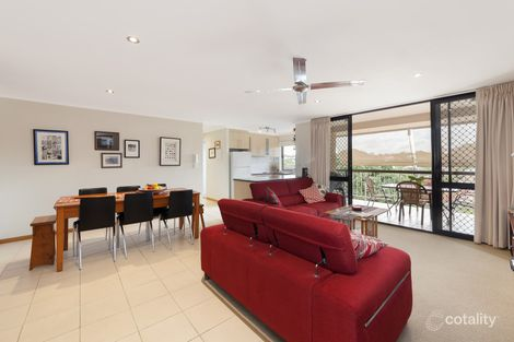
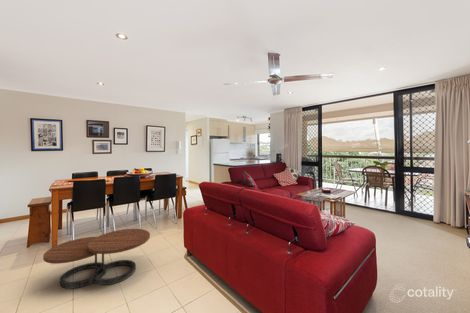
+ coffee table (102, 257)
